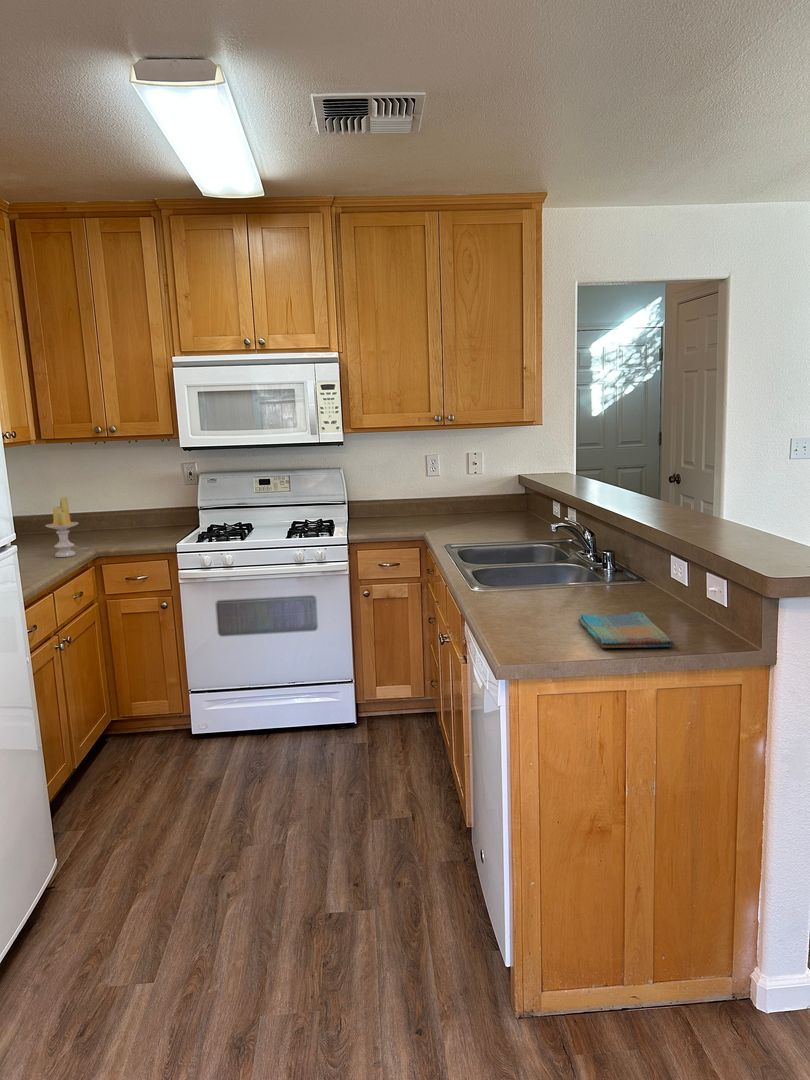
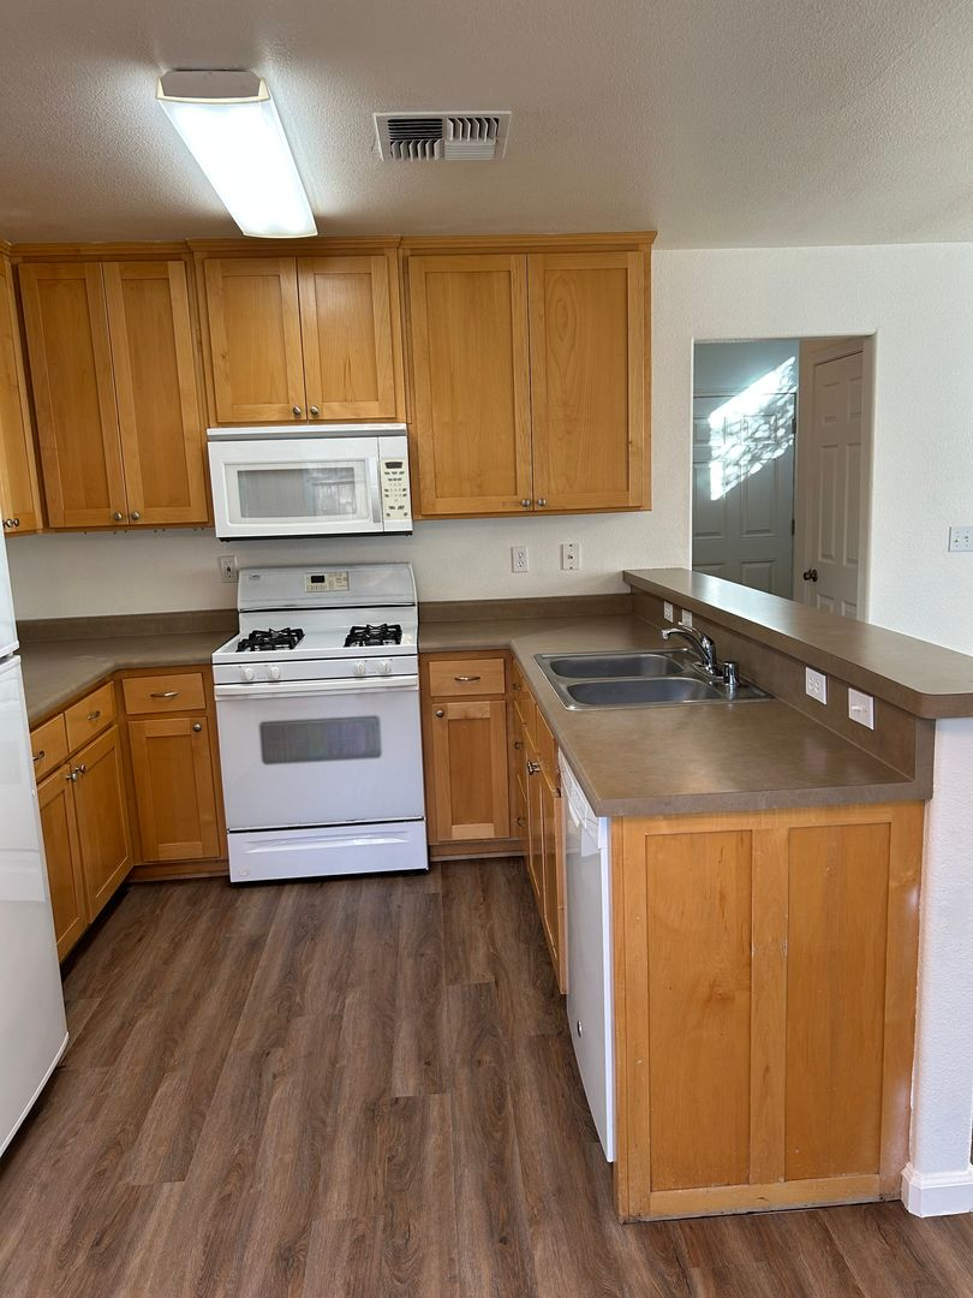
- candle (62, 526)
- dish towel (623, 629)
